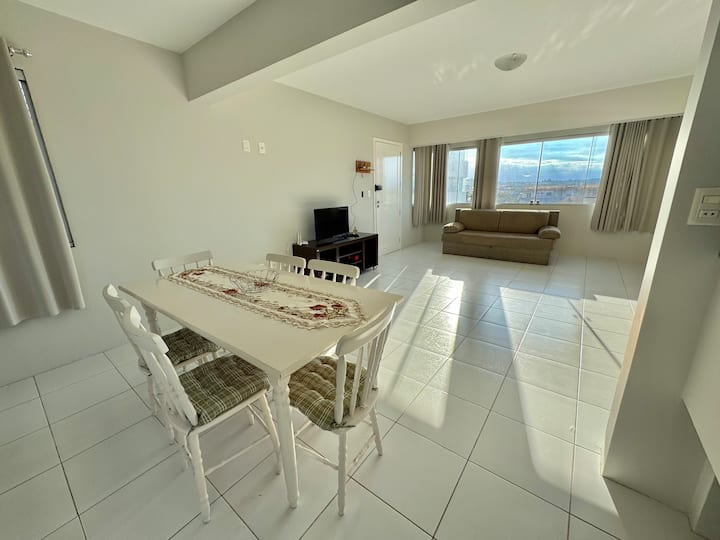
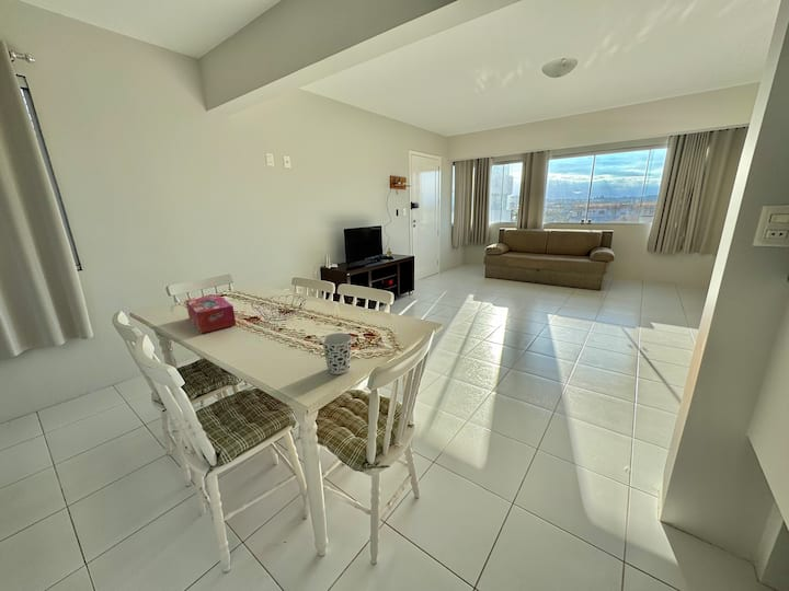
+ tissue box (209, 312)
+ cup (338, 354)
